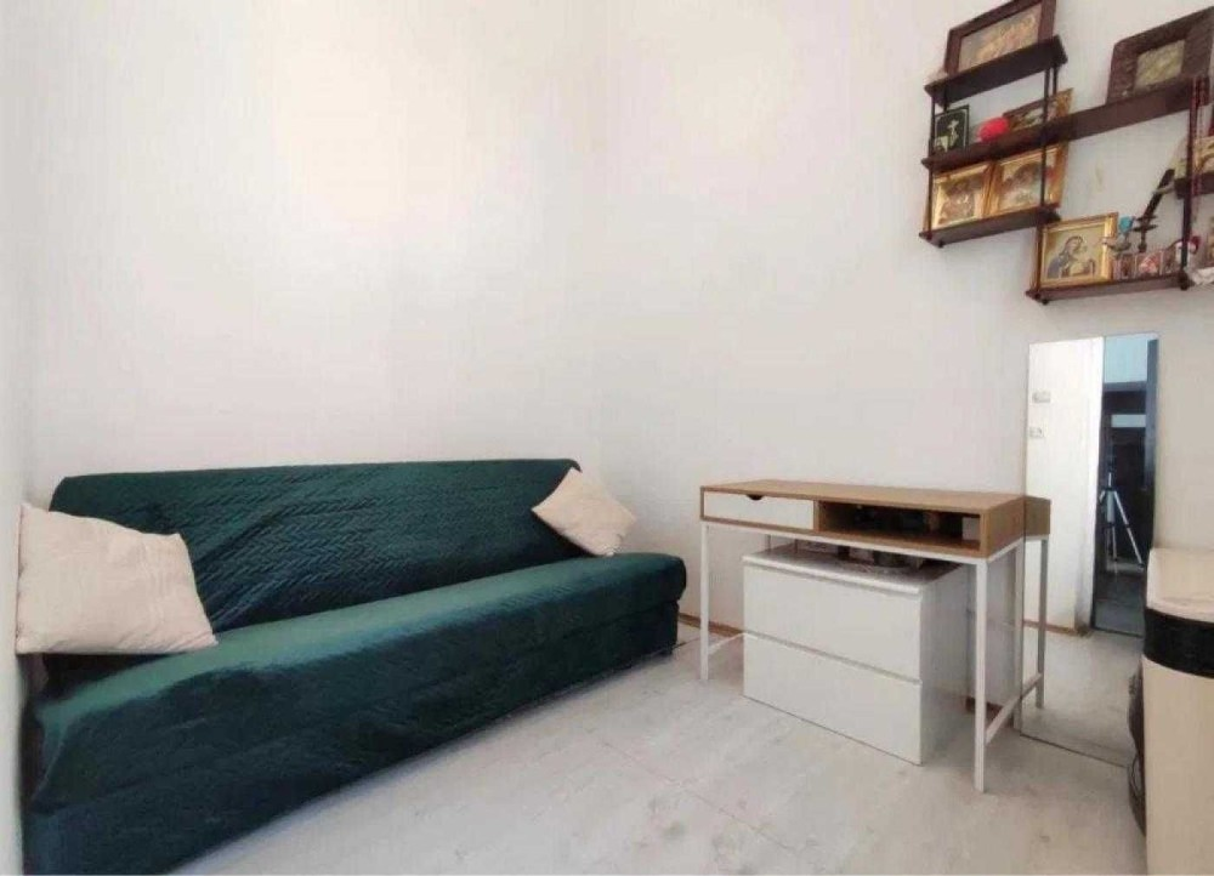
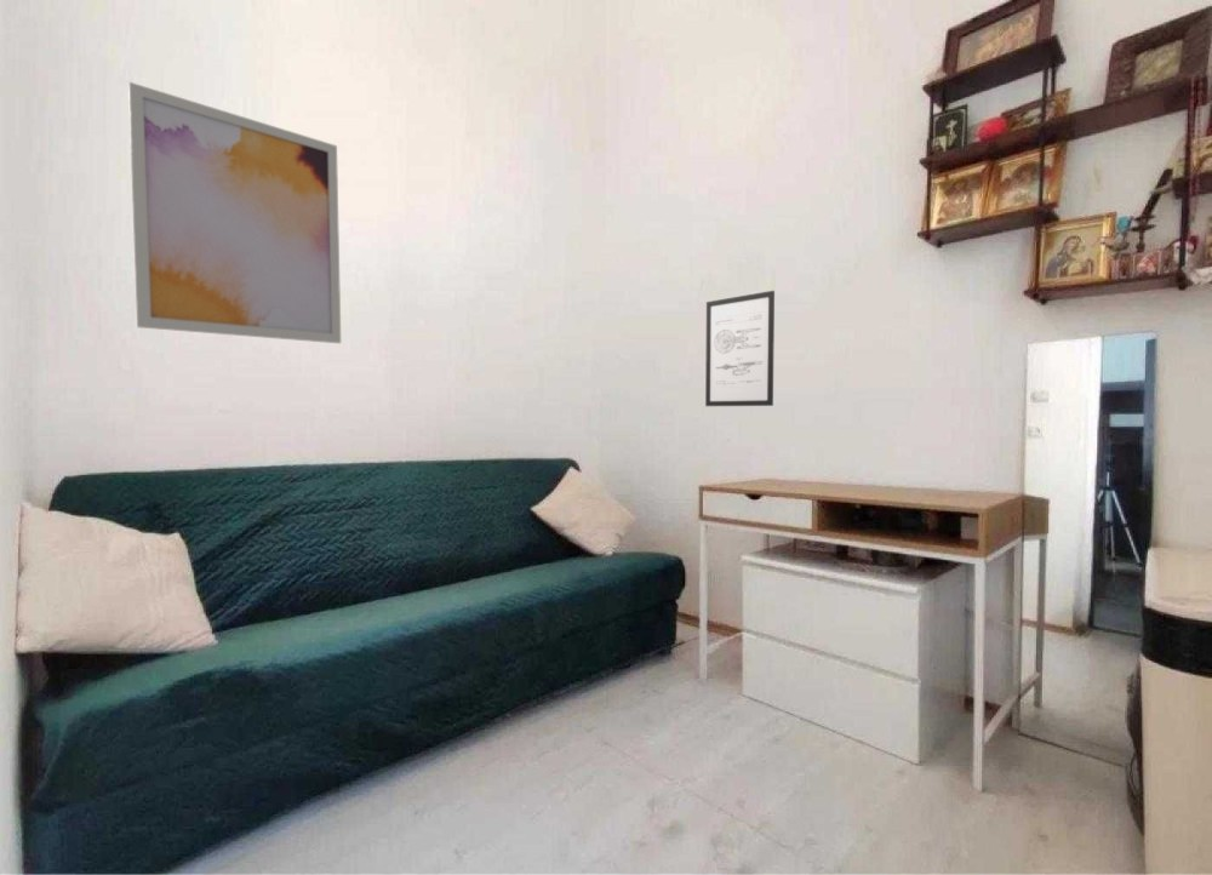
+ wall art (246, 228)
+ wall art (738, 351)
